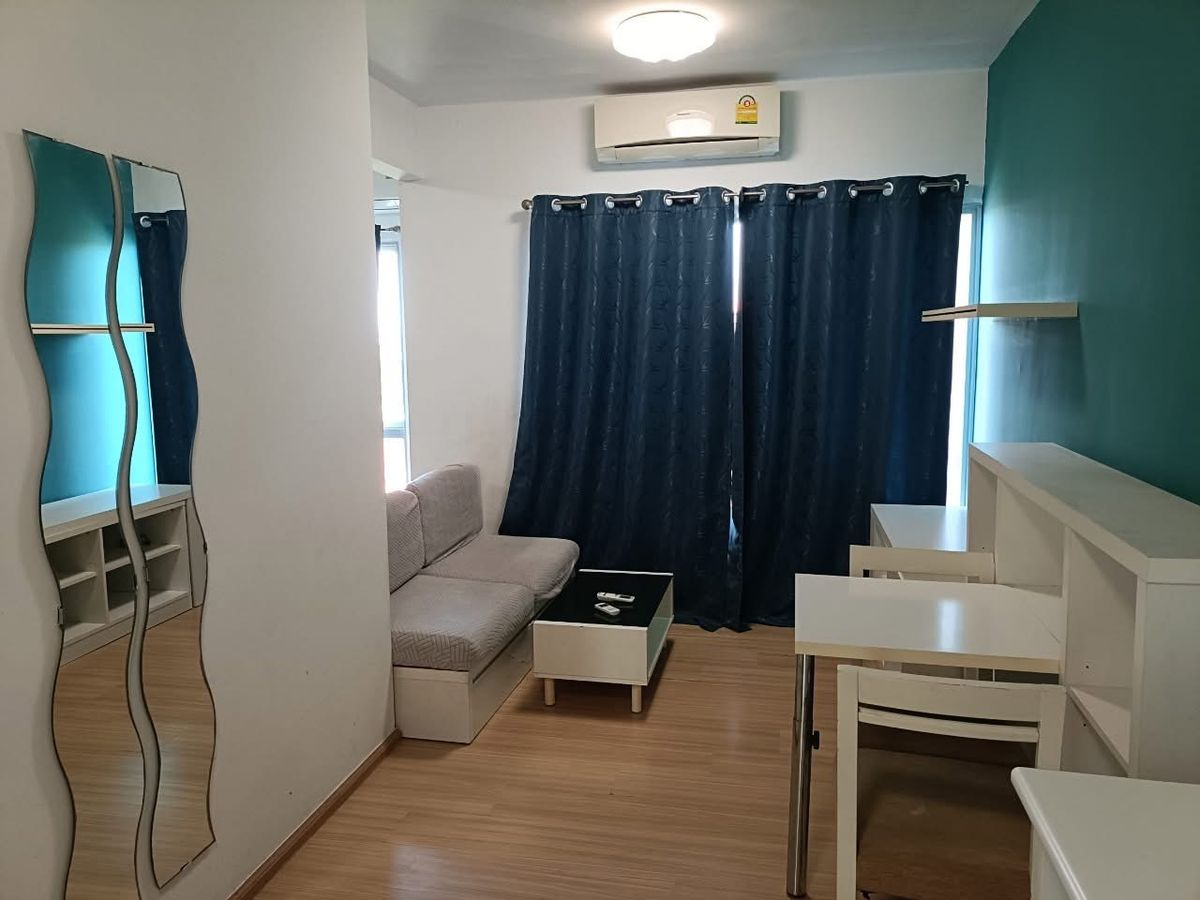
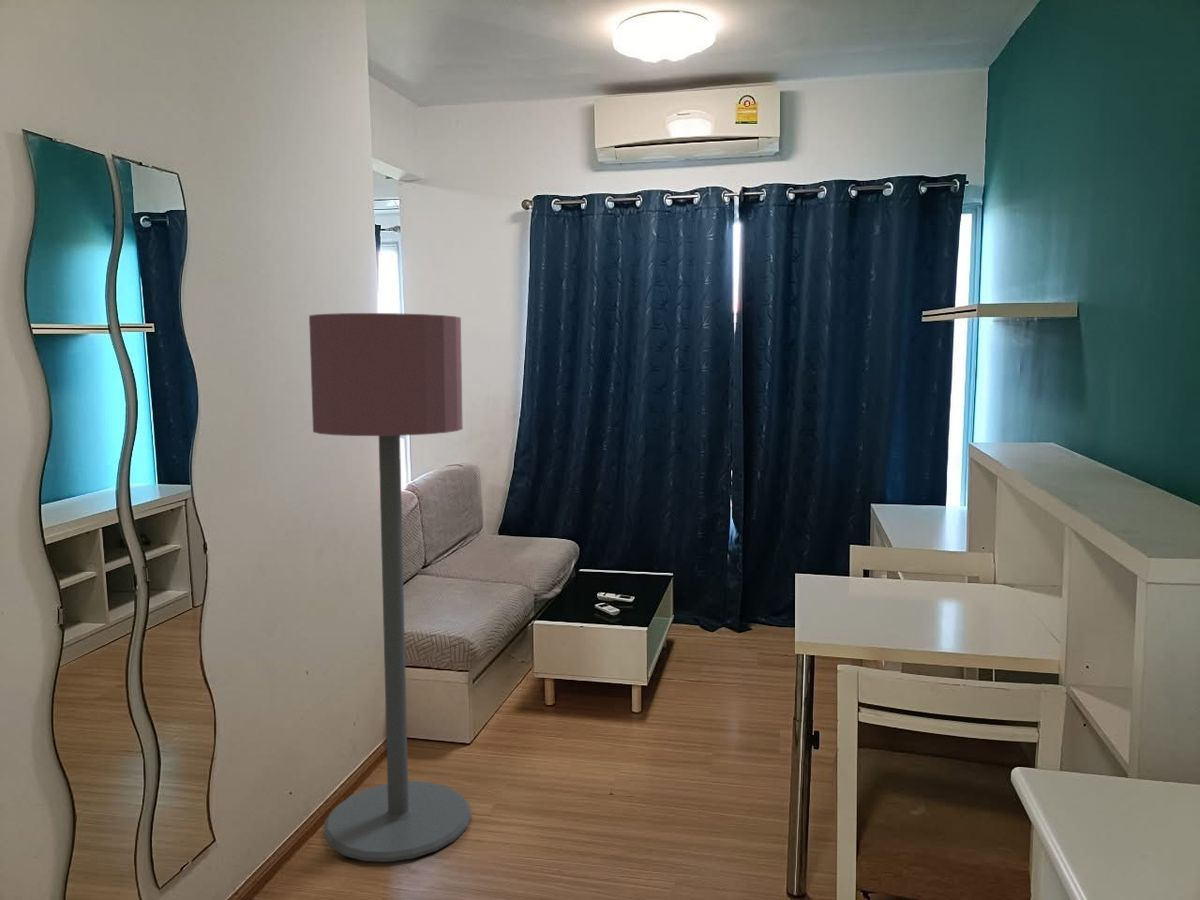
+ floor lamp (392, 576)
